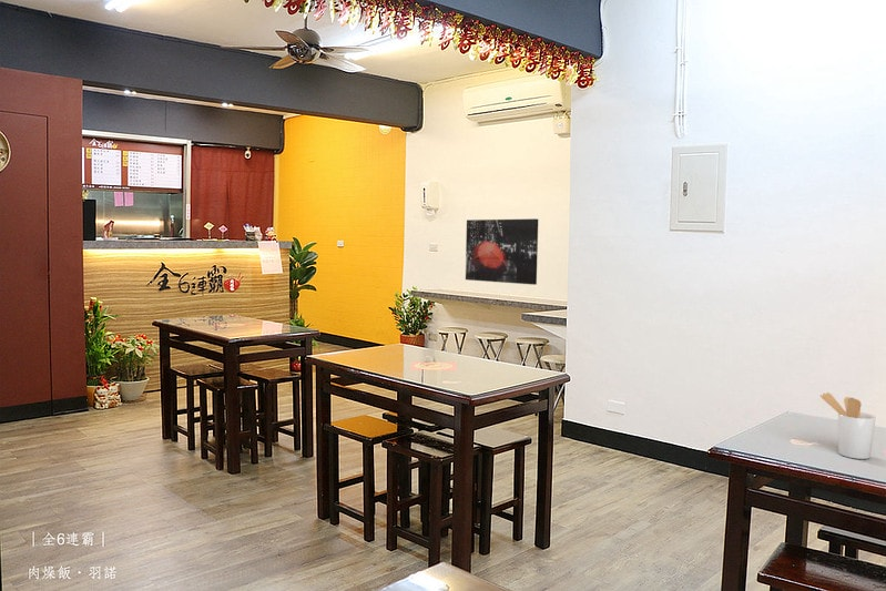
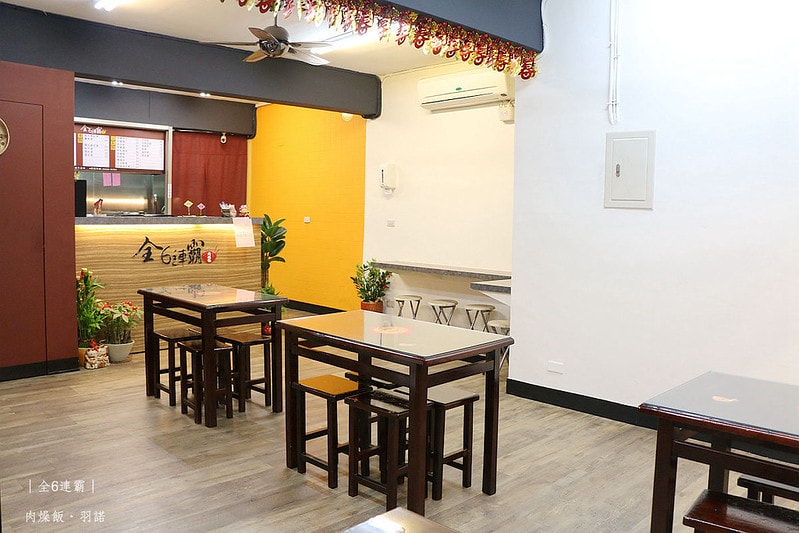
- utensil holder (846, 424)
- wall art (499, 251)
